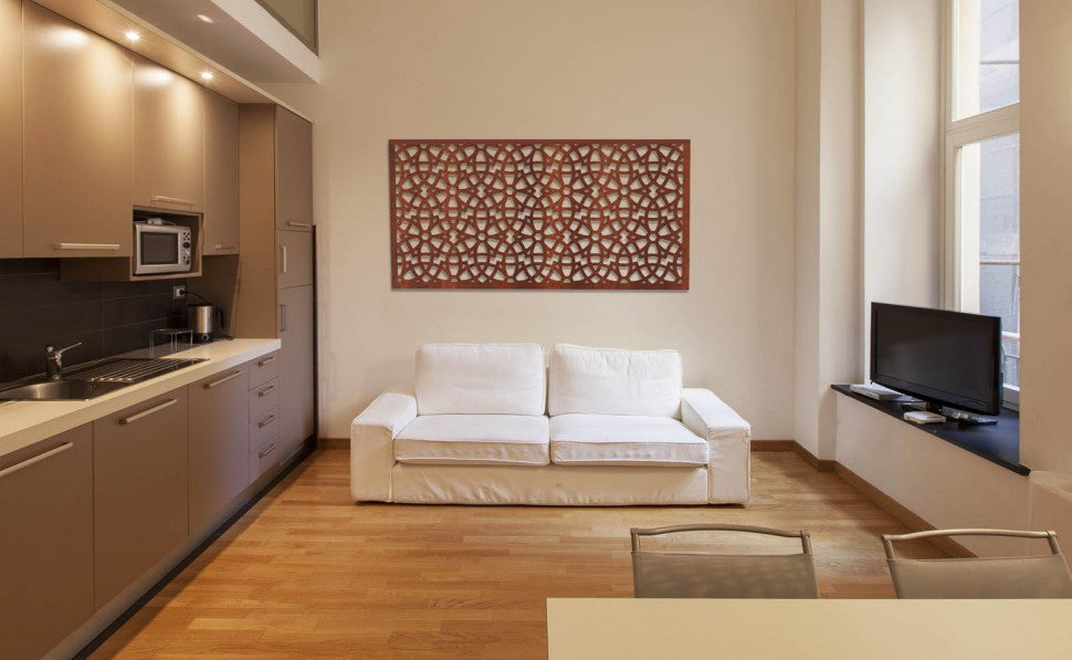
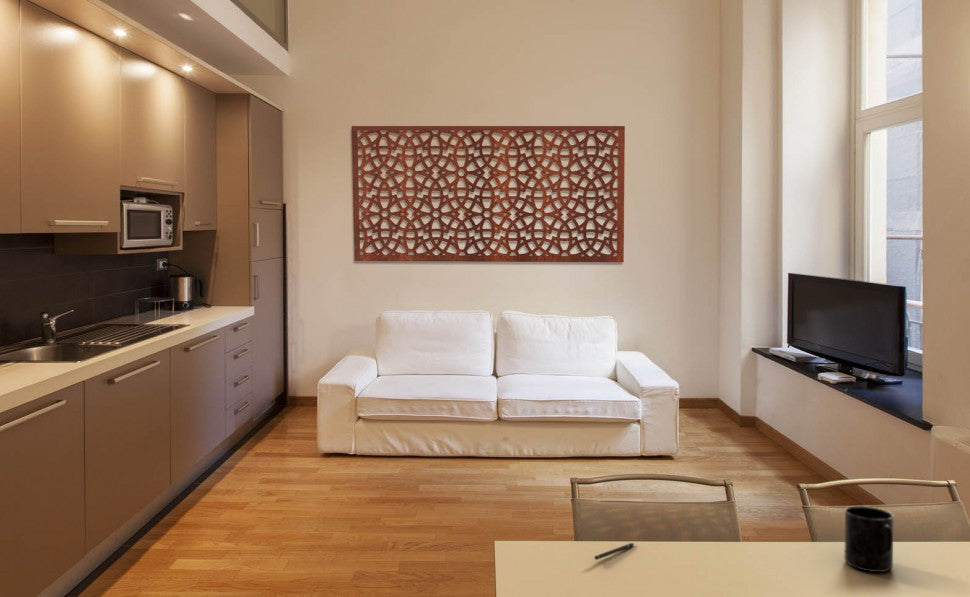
+ pen (615, 550)
+ mug (872, 541)
